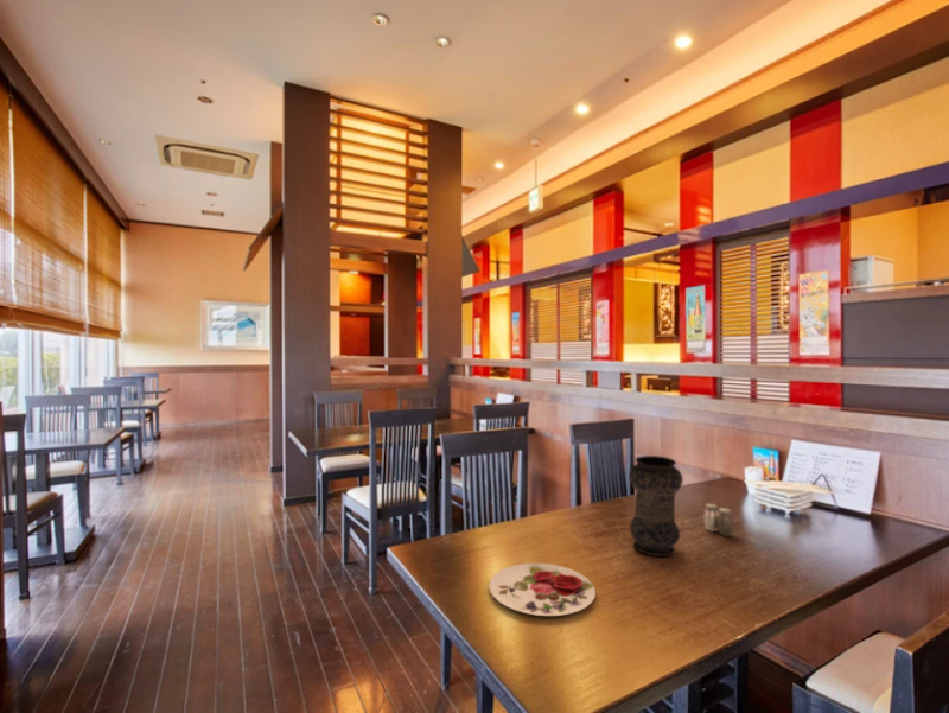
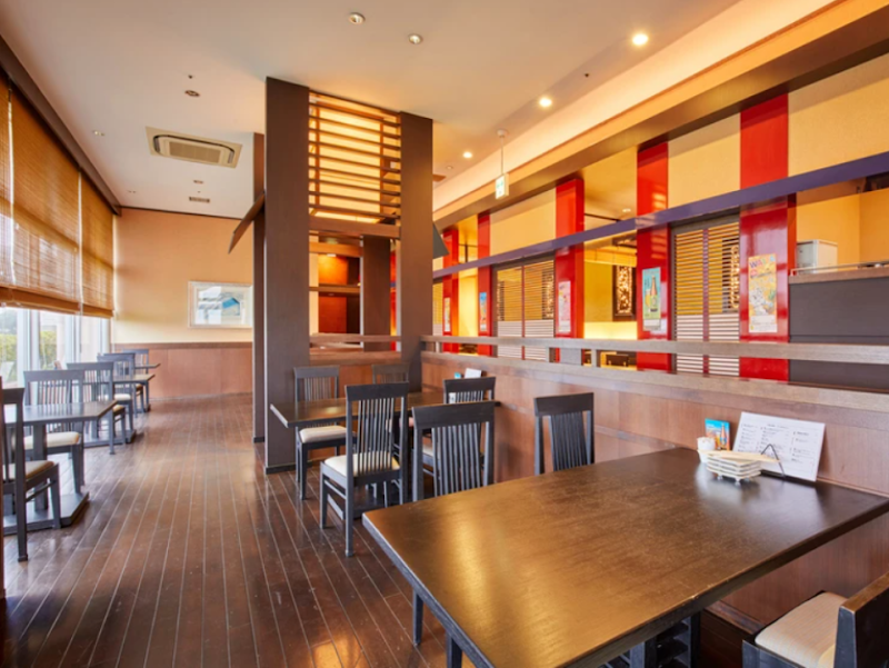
- salt and pepper shaker (718, 518)
- vase (655, 504)
- plate (541, 585)
